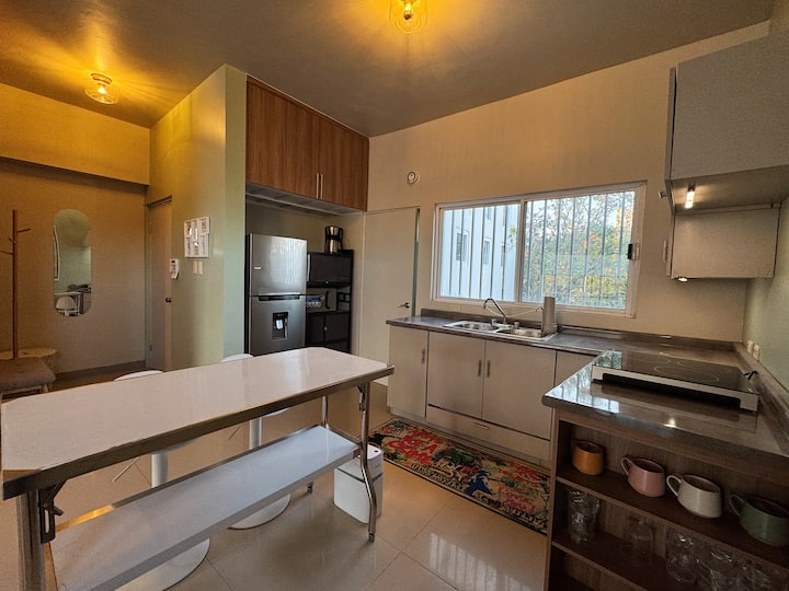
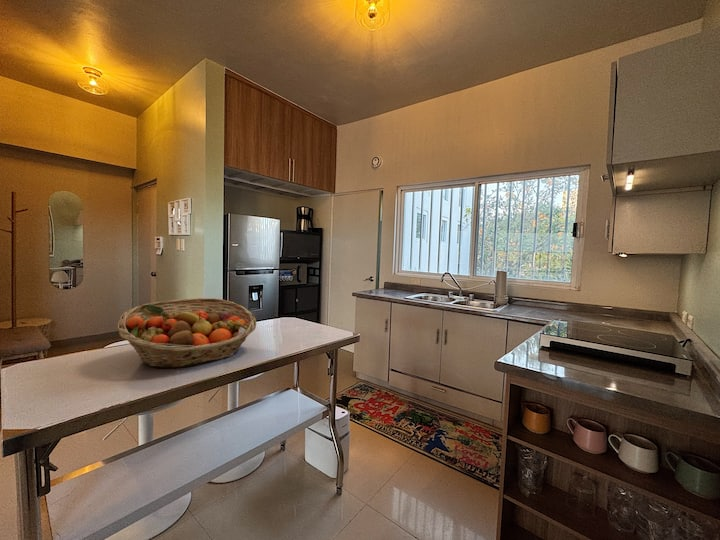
+ fruit basket (193, 329)
